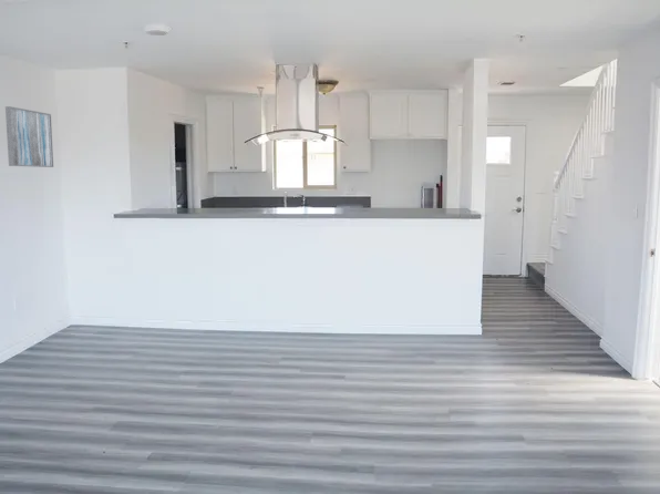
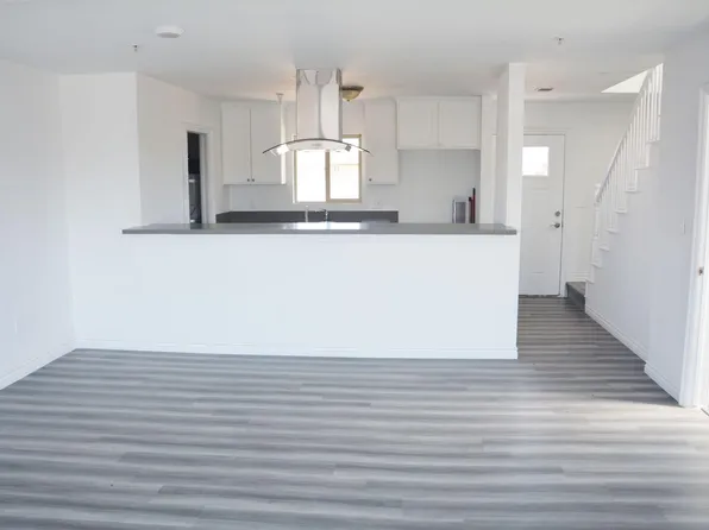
- wall art (30, 138)
